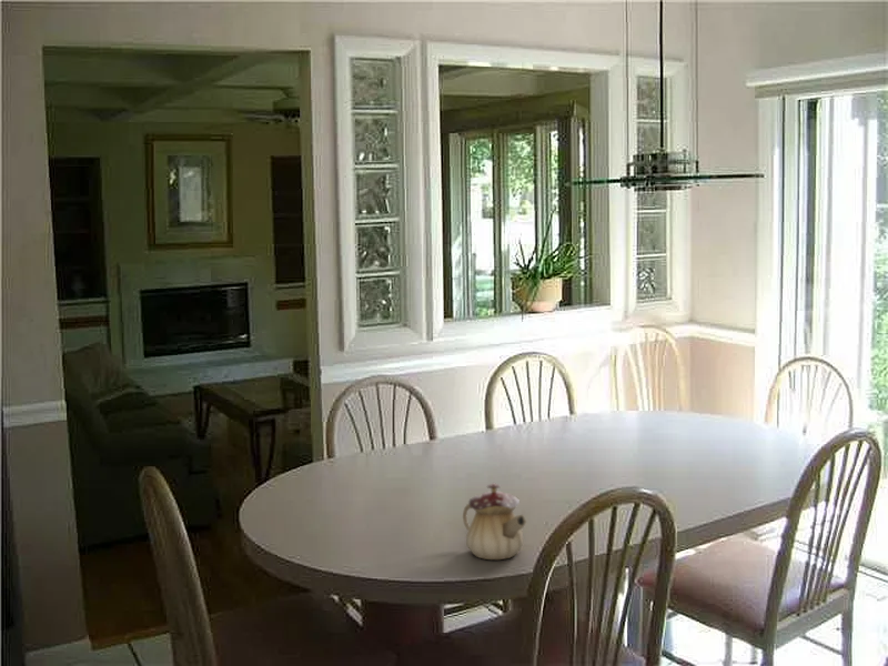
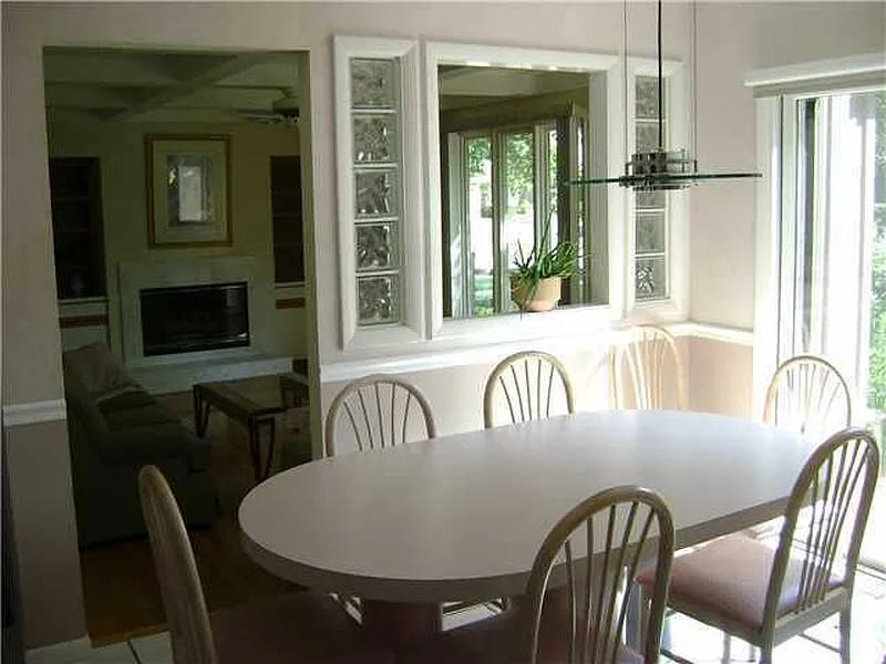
- teapot (491, 516)
